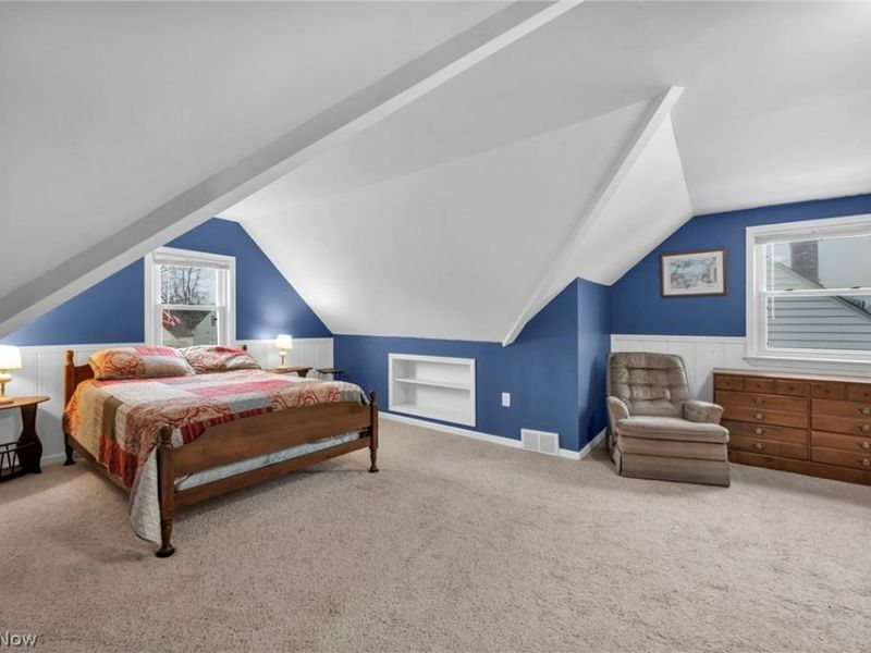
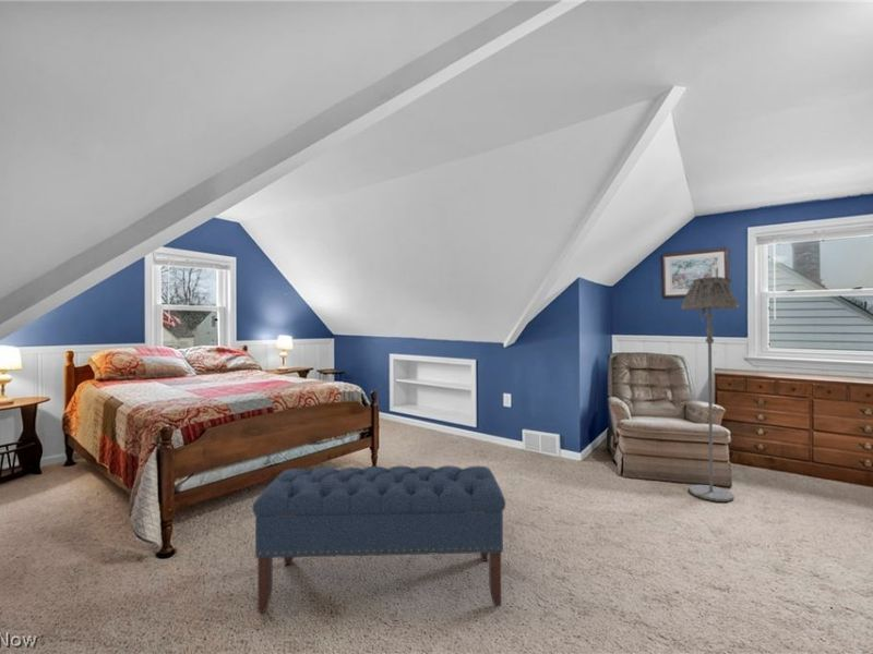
+ bench (384, 529)
+ floor lamp (709, 386)
